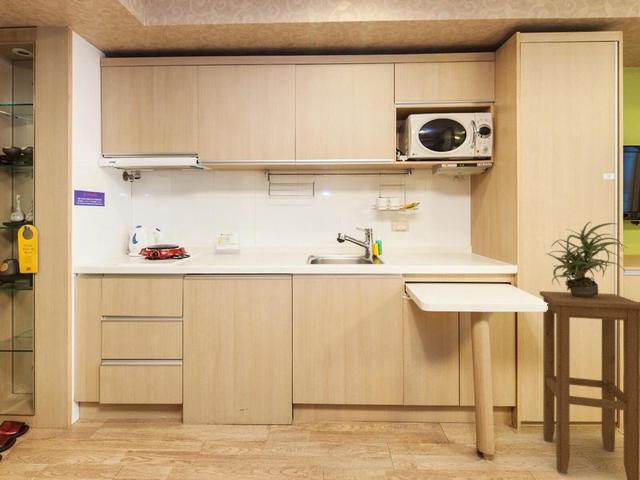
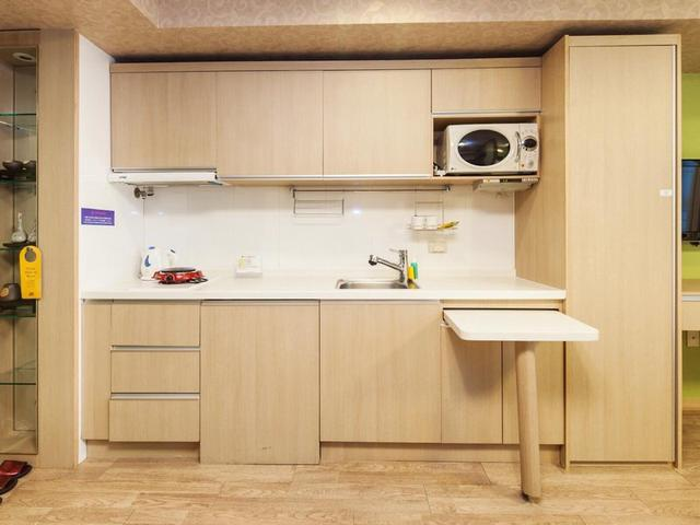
- stool (586, 379)
- potted plant (587, 258)
